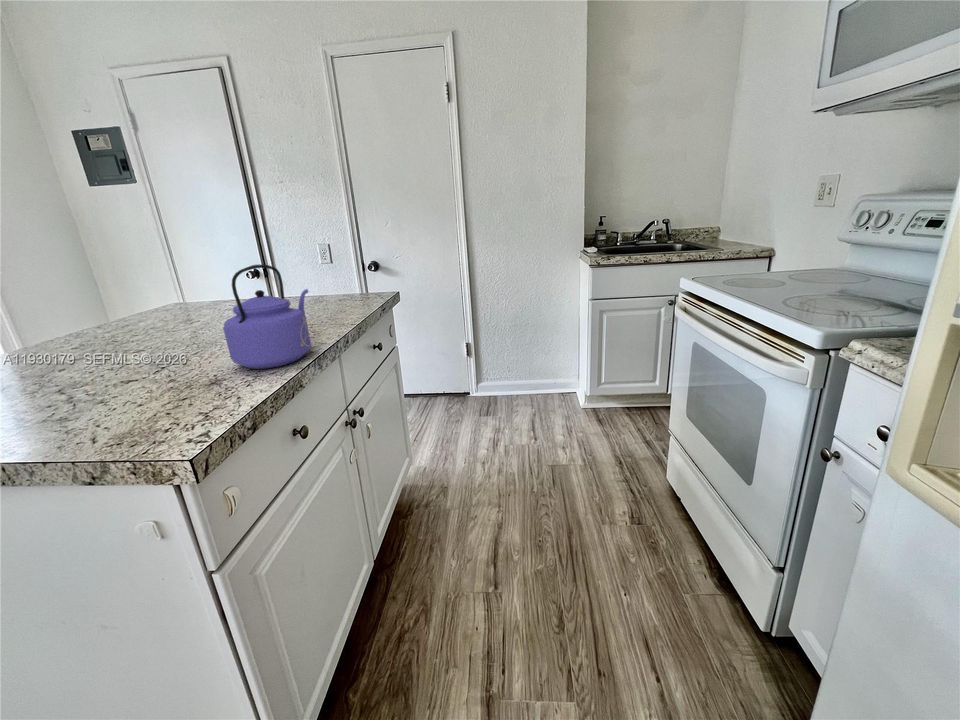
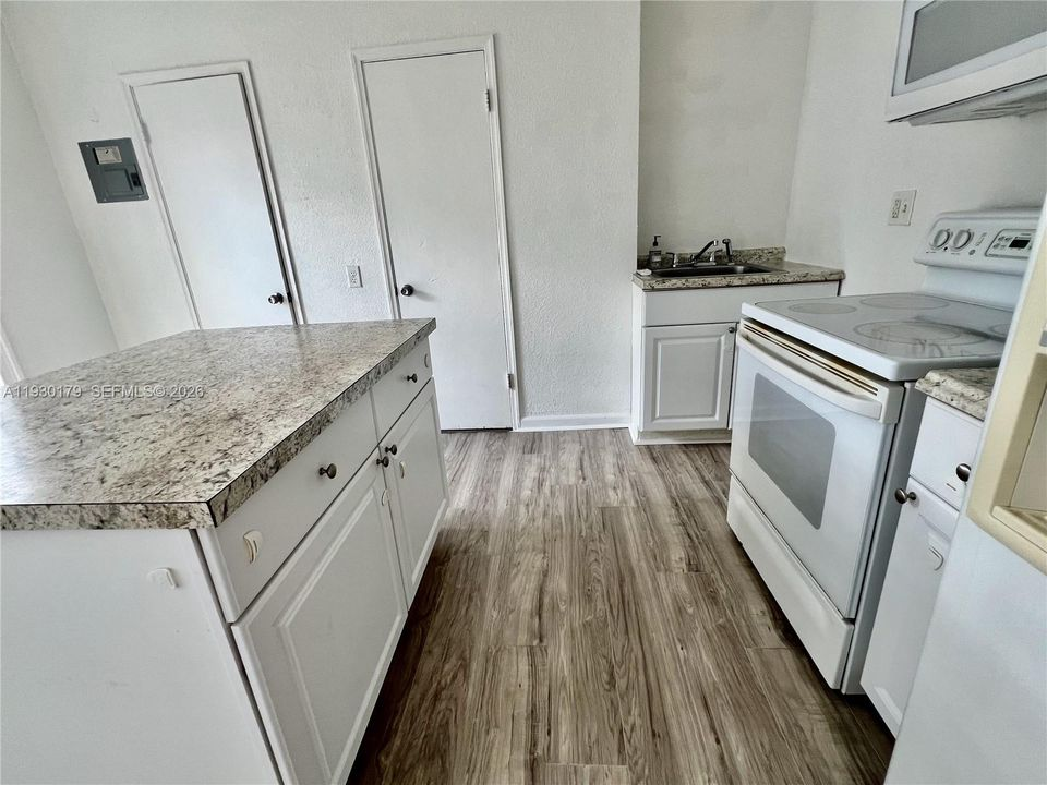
- kettle (275, 311)
